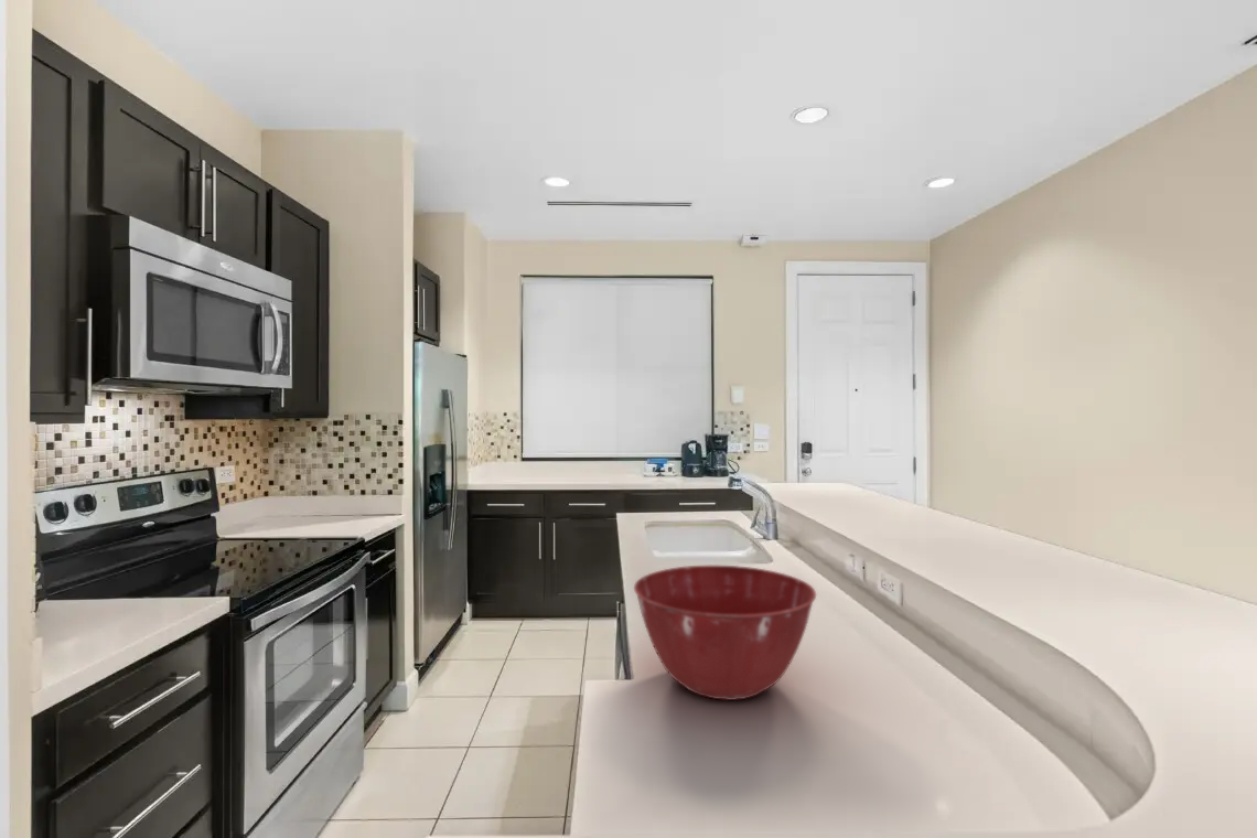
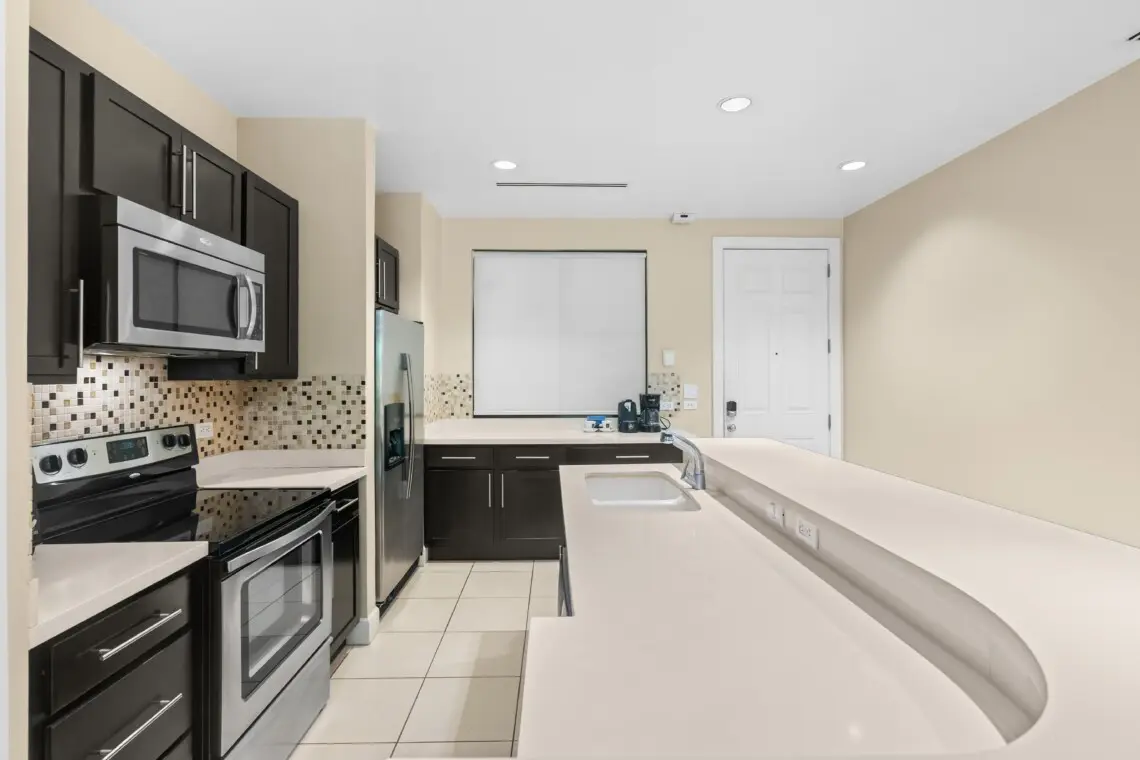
- mixing bowl (722, 633)
